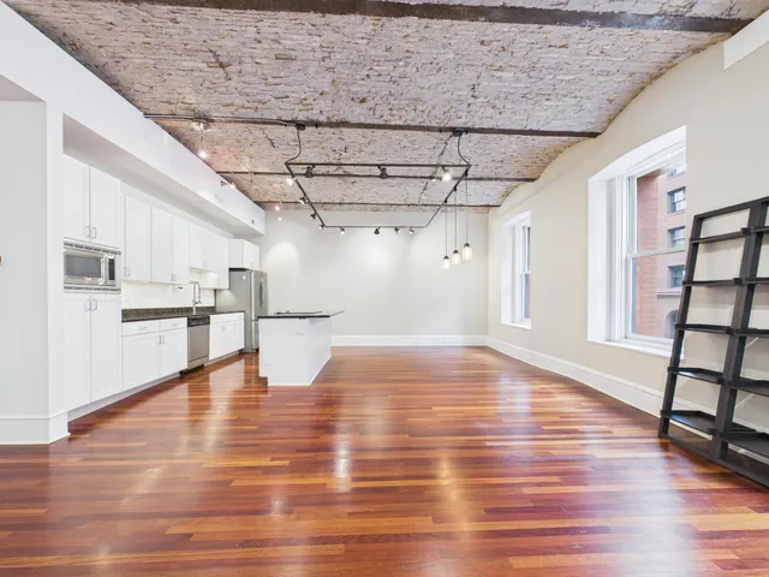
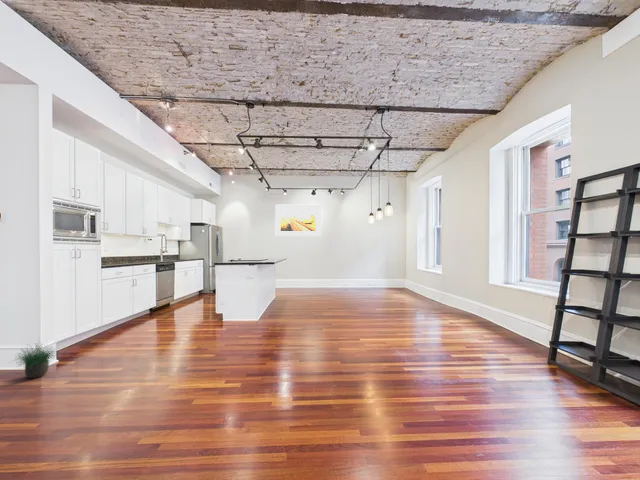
+ potted plant (36, 356)
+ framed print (298, 220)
